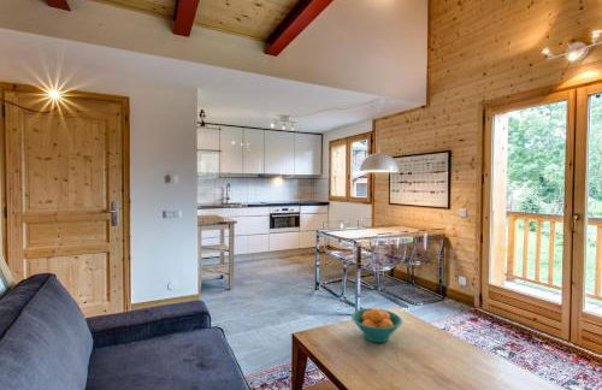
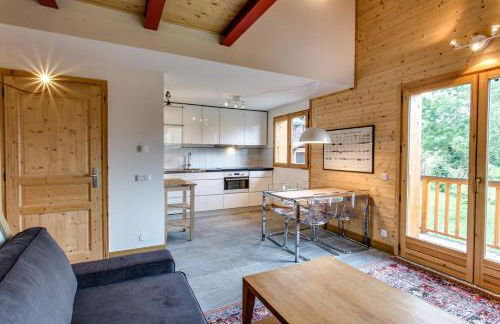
- fruit bowl (376, 323)
